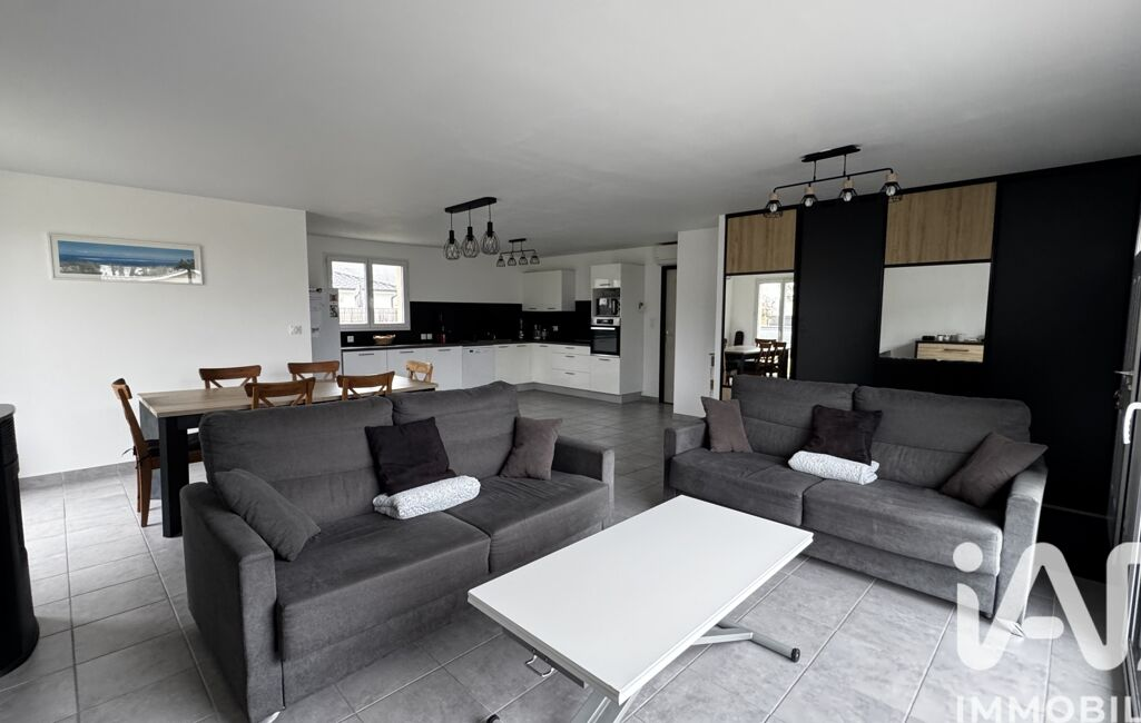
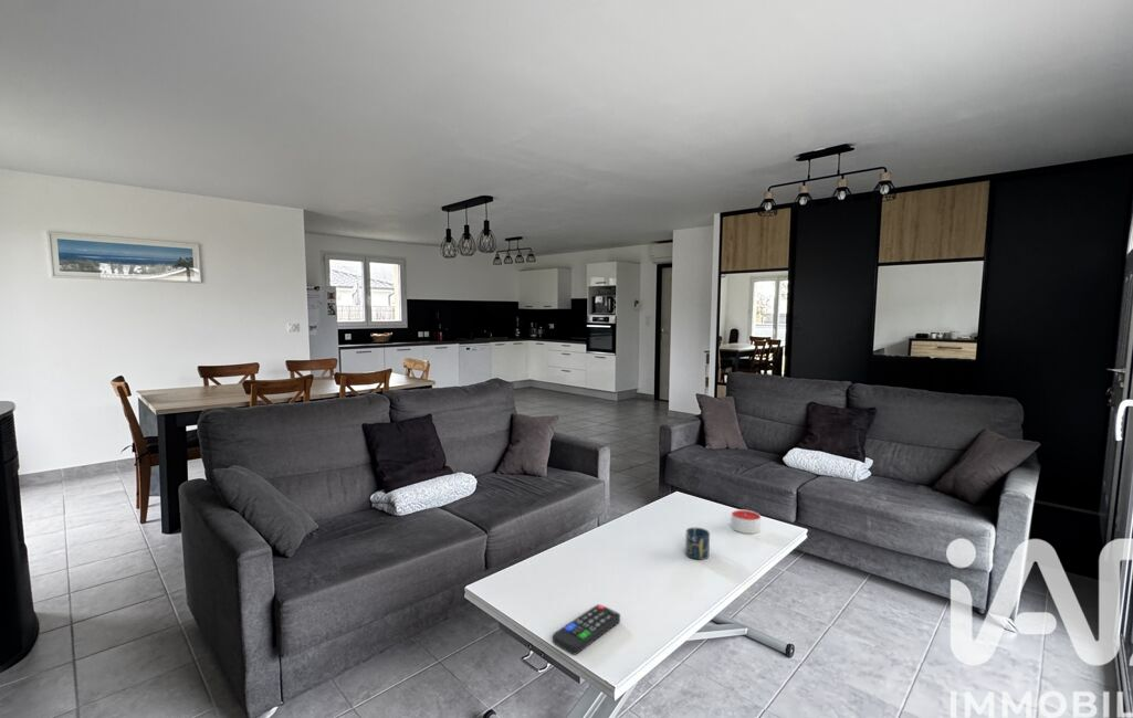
+ candle (745, 520)
+ remote control (587, 626)
+ cup (699, 541)
